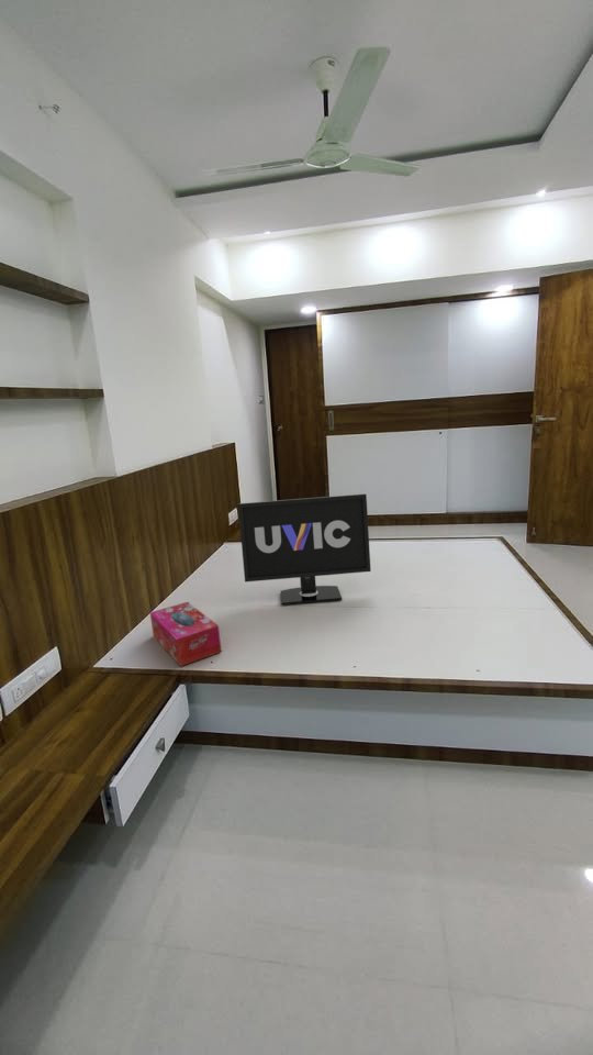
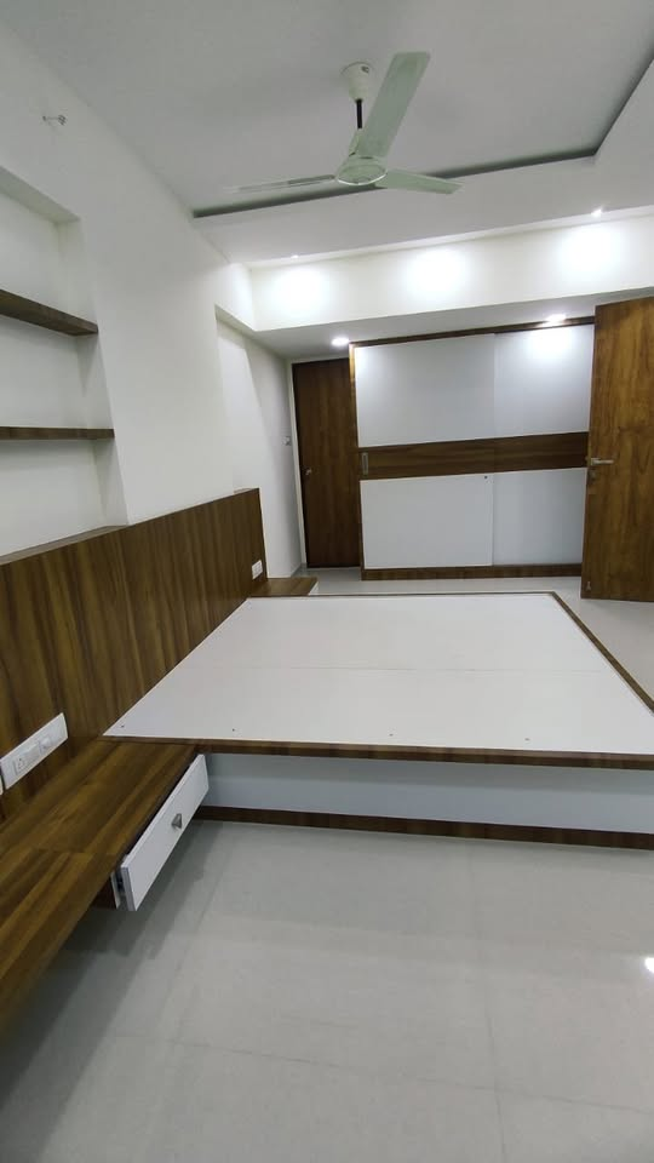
- monitor (305, 548)
- tissue box (183, 631)
